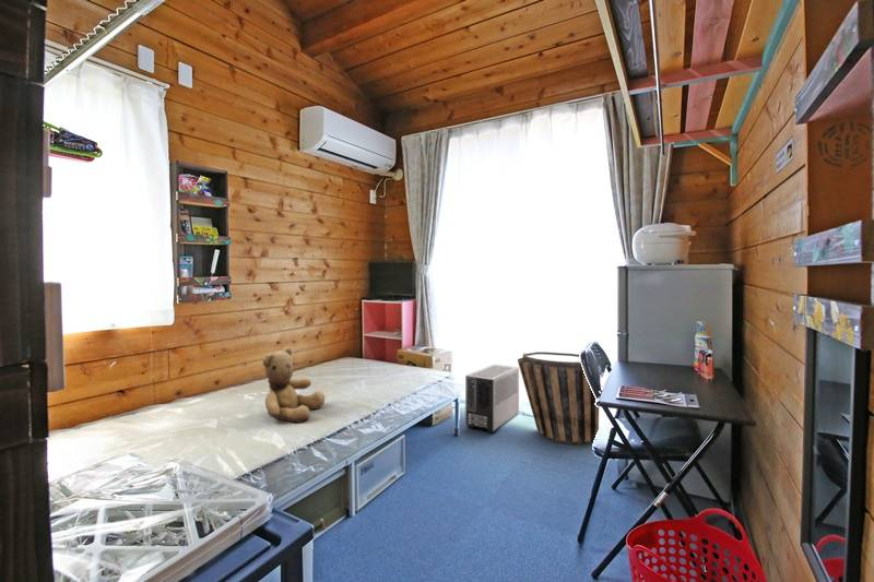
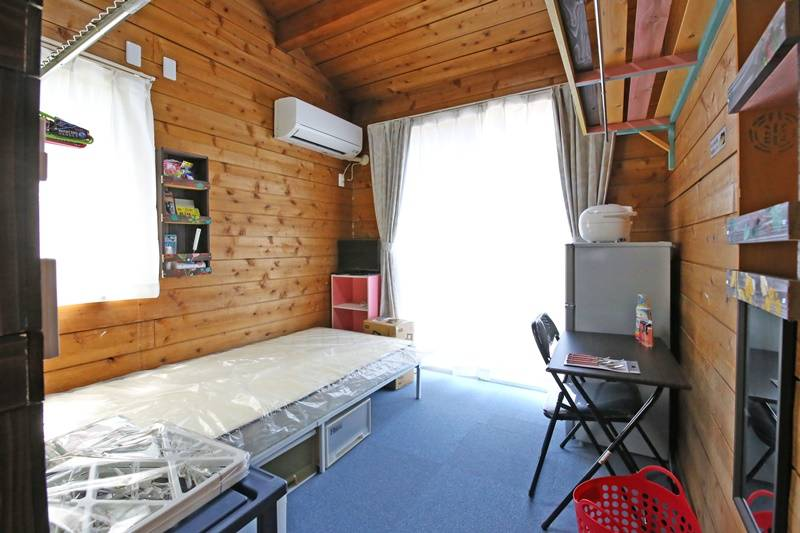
- teddy bear (293, 380)
- basket (556, 394)
- air purifier (494, 395)
